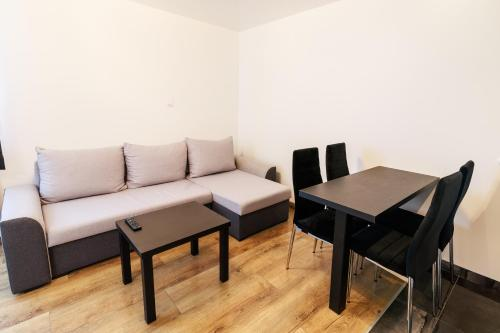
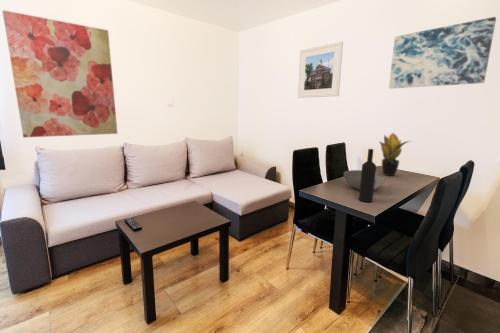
+ wall art (67, 80)
+ potted plant (392, 153)
+ wall art (435, 57)
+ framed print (318, 72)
+ bowl (360, 181)
+ wine bottle (368, 175)
